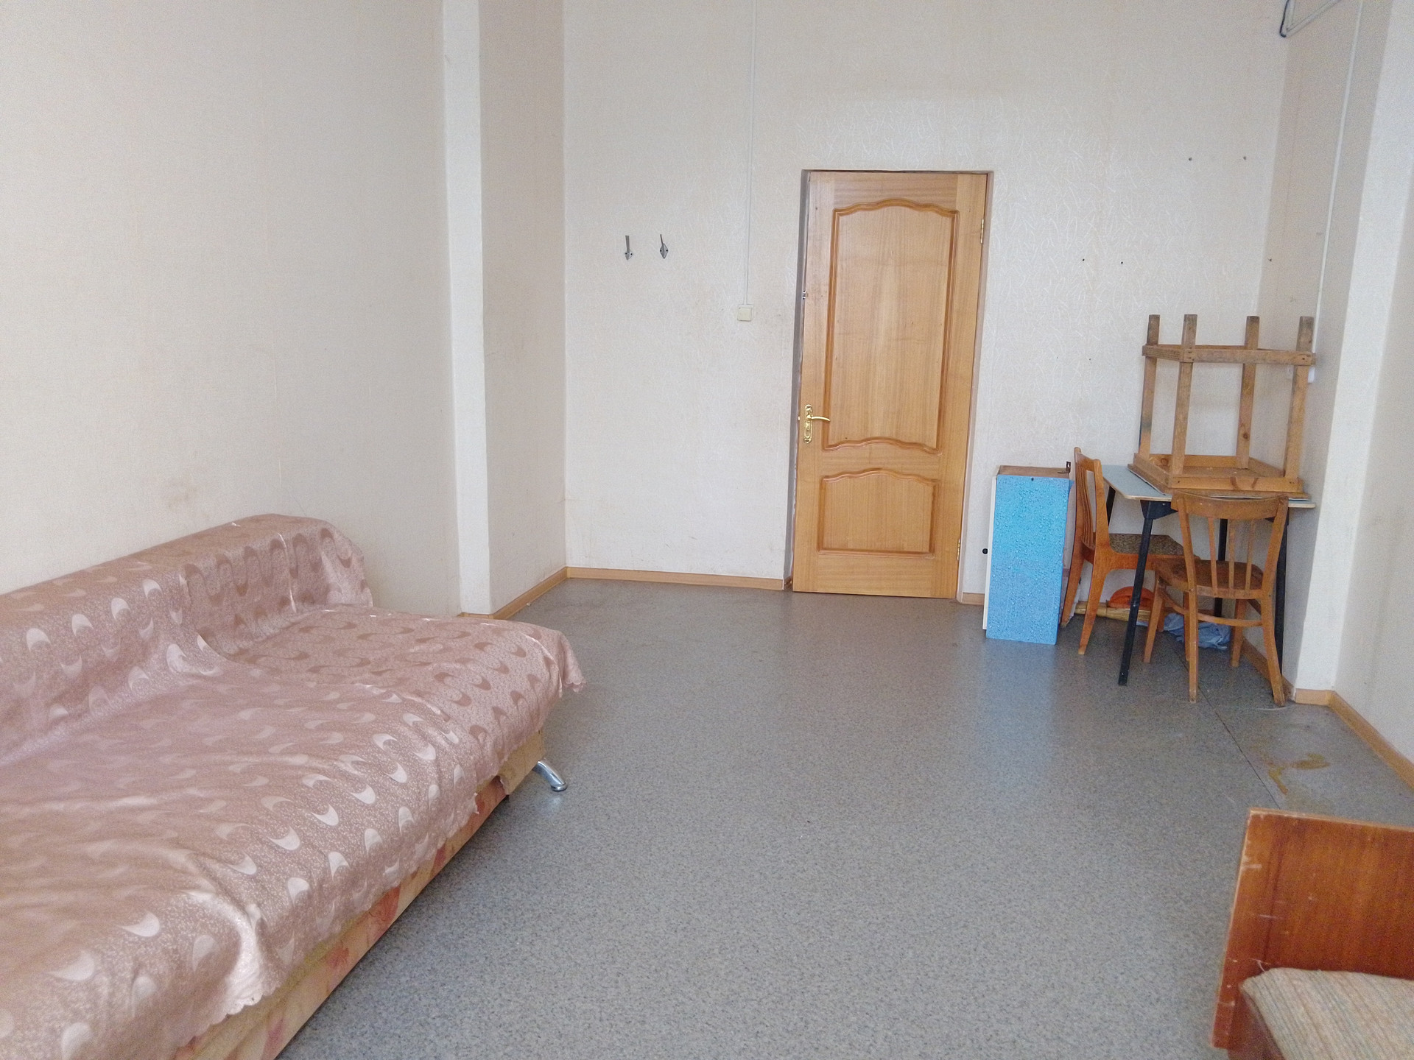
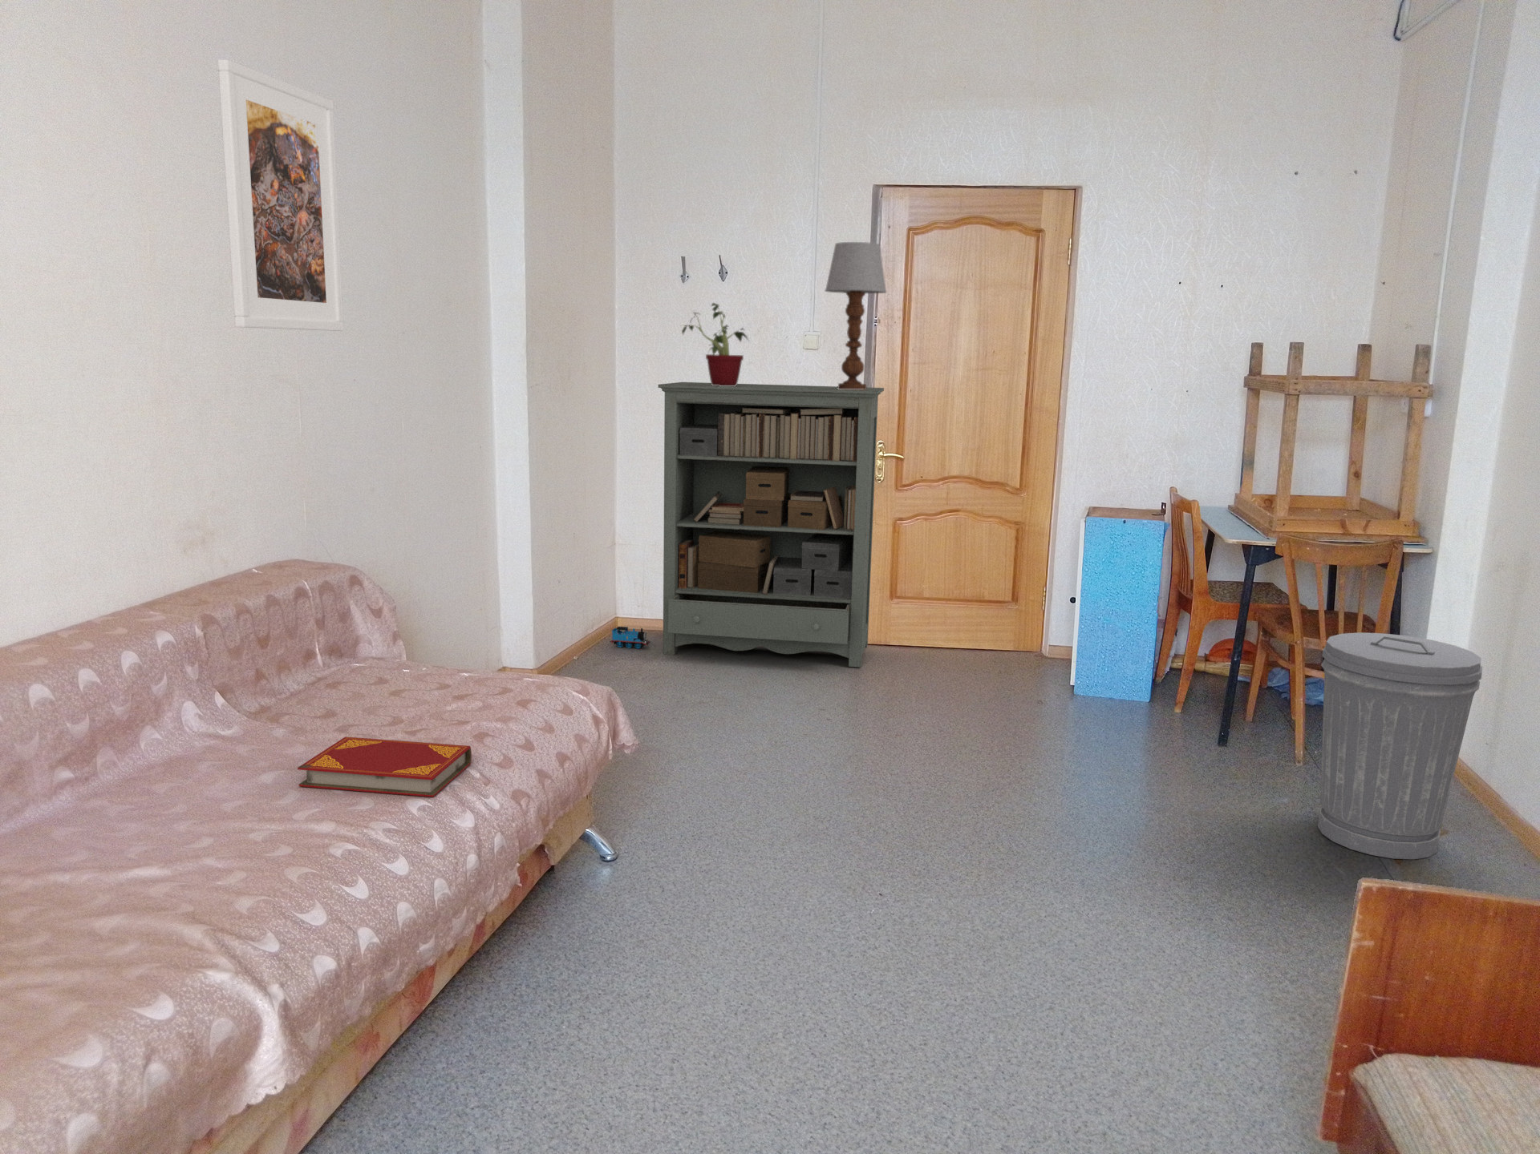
+ potted plant (709, 344)
+ bookshelf (768, 522)
+ table lamp (854, 316)
+ hardback book (387, 765)
+ trash can (1390, 739)
+ toy train (629, 638)
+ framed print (286, 207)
